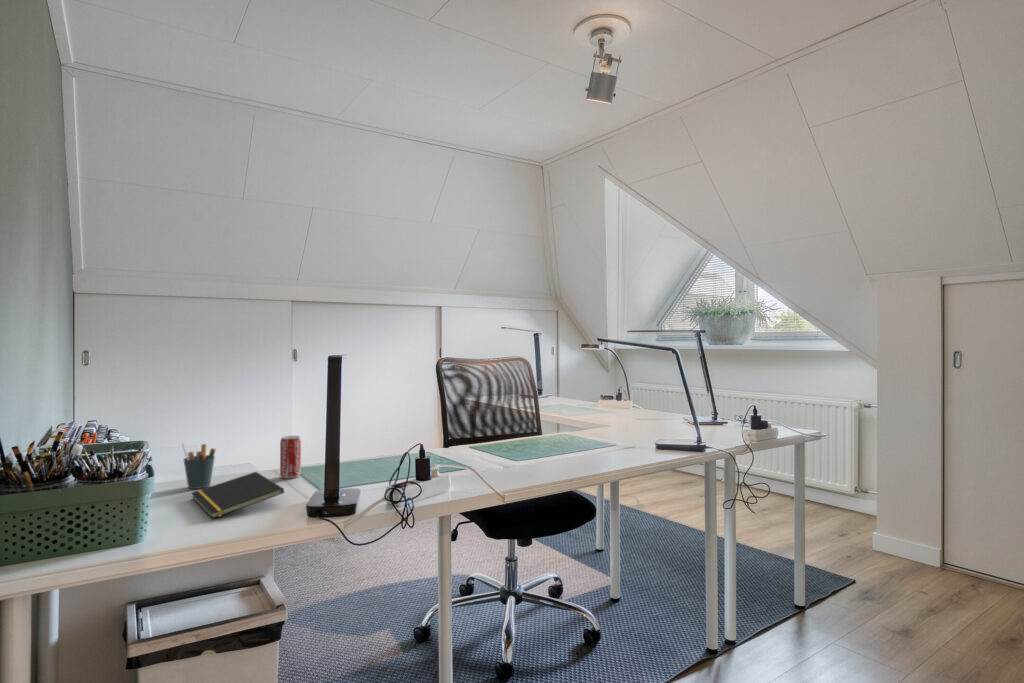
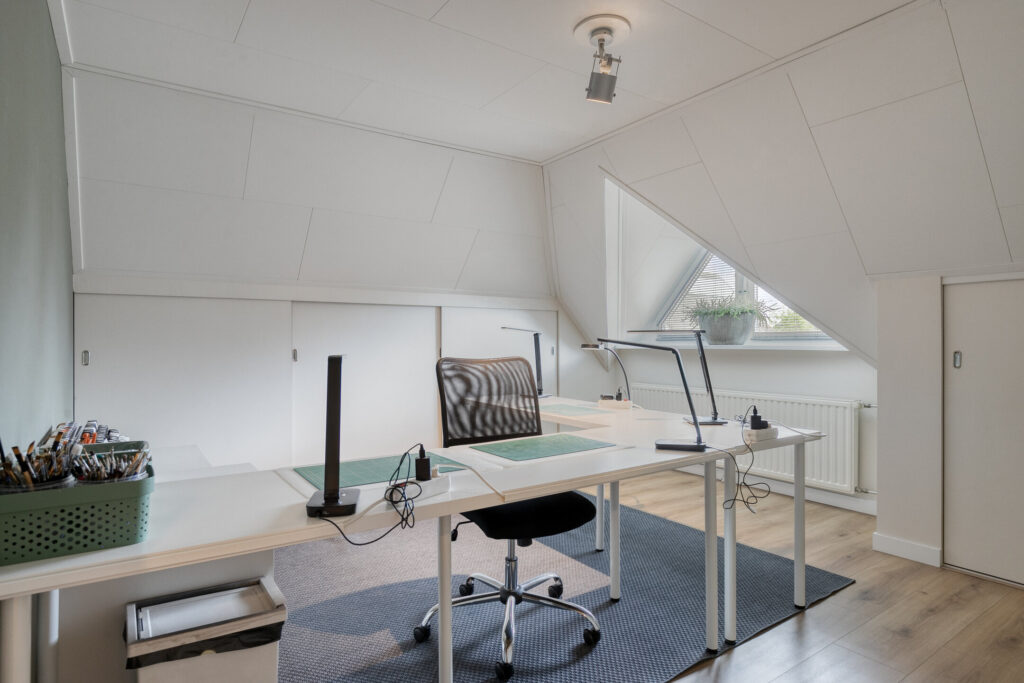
- beverage can (290, 456)
- notepad (236, 493)
- pen holder (199, 464)
